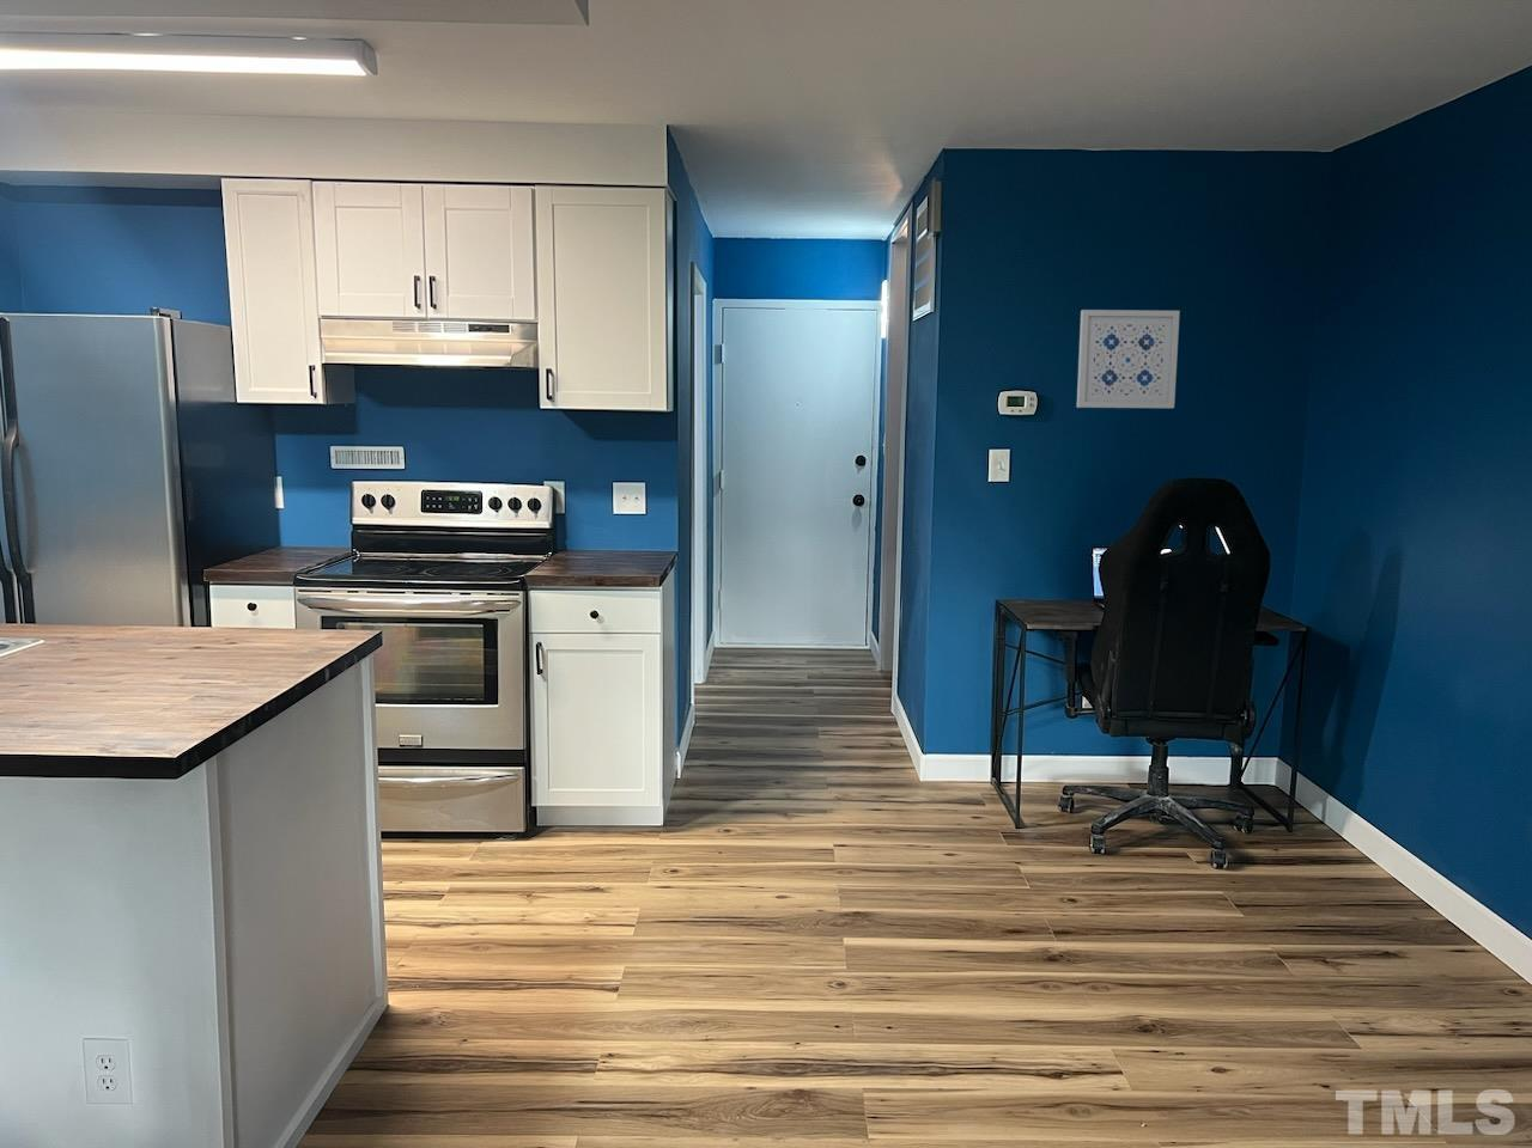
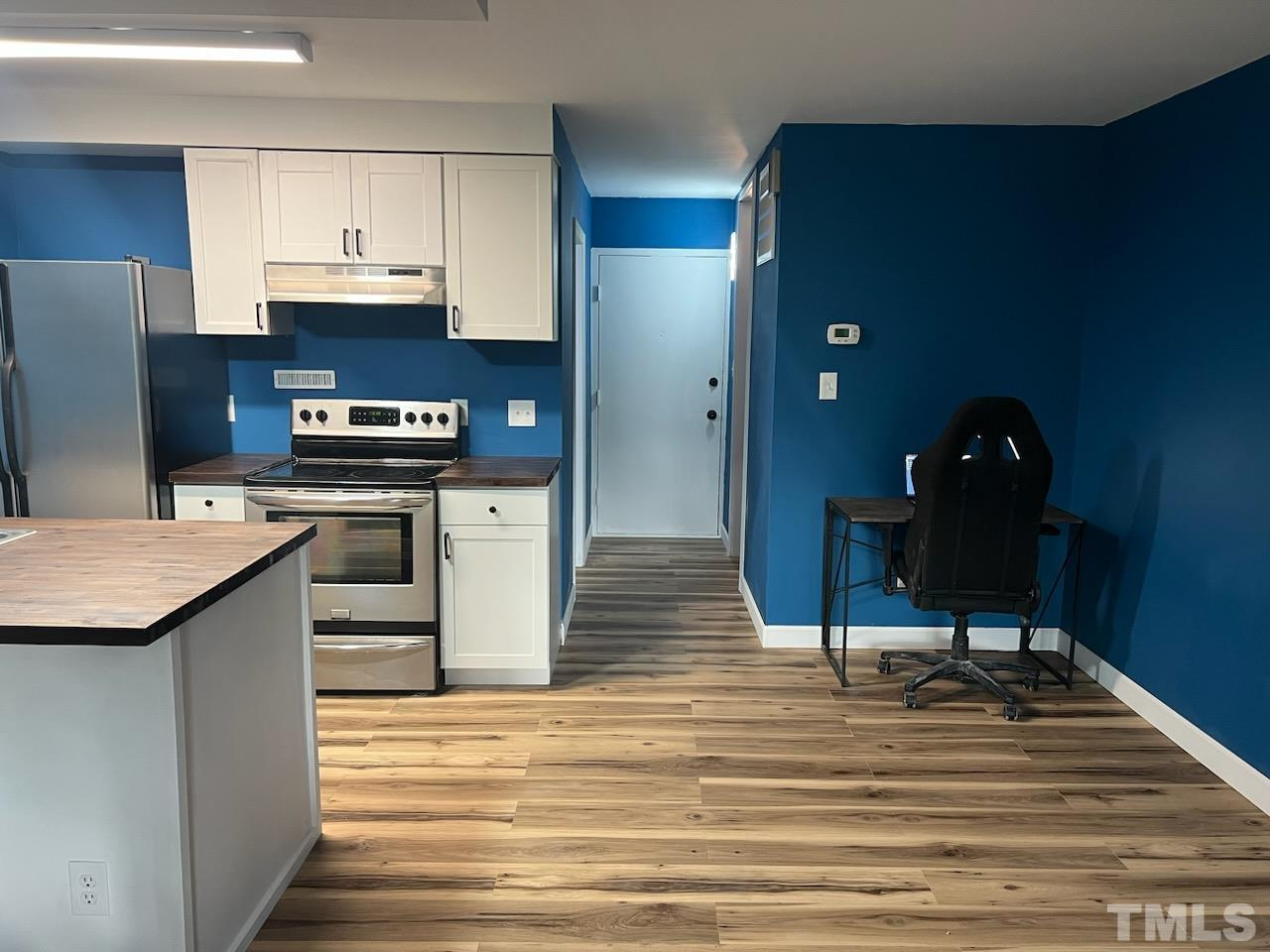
- wall art (1128, 359)
